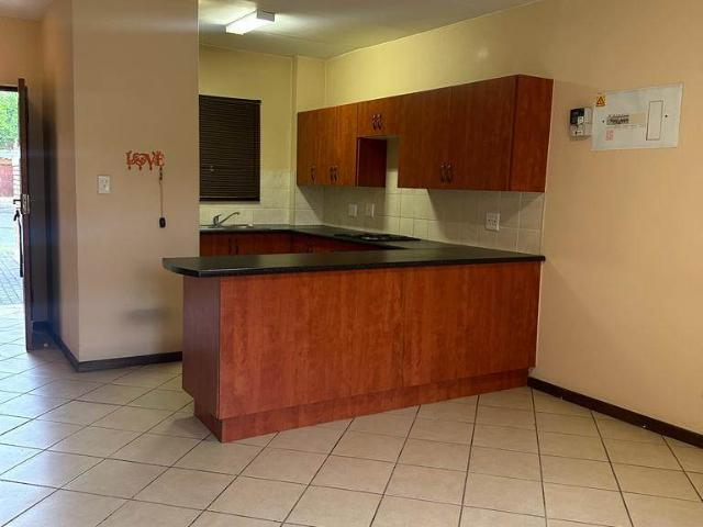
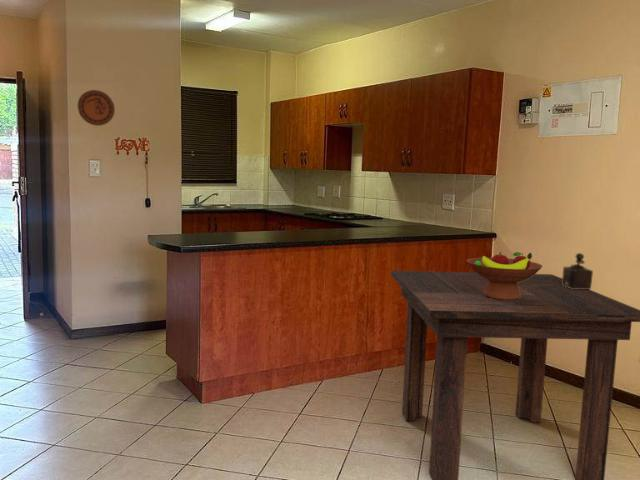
+ fruit bowl (503, 272)
+ pepper mill (579, 269)
+ dining table (519, 368)
+ decorative plate (96, 107)
